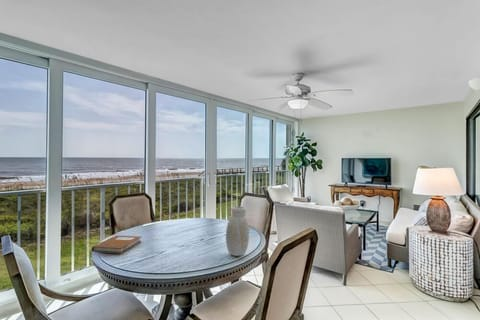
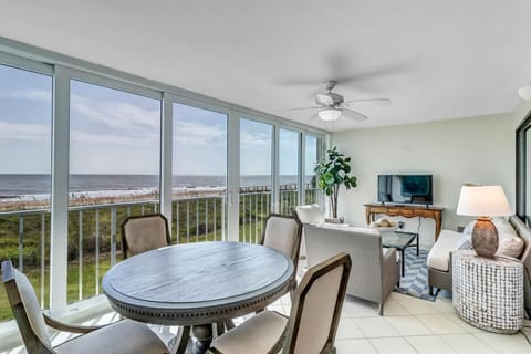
- notebook (118, 243)
- vase (226, 229)
